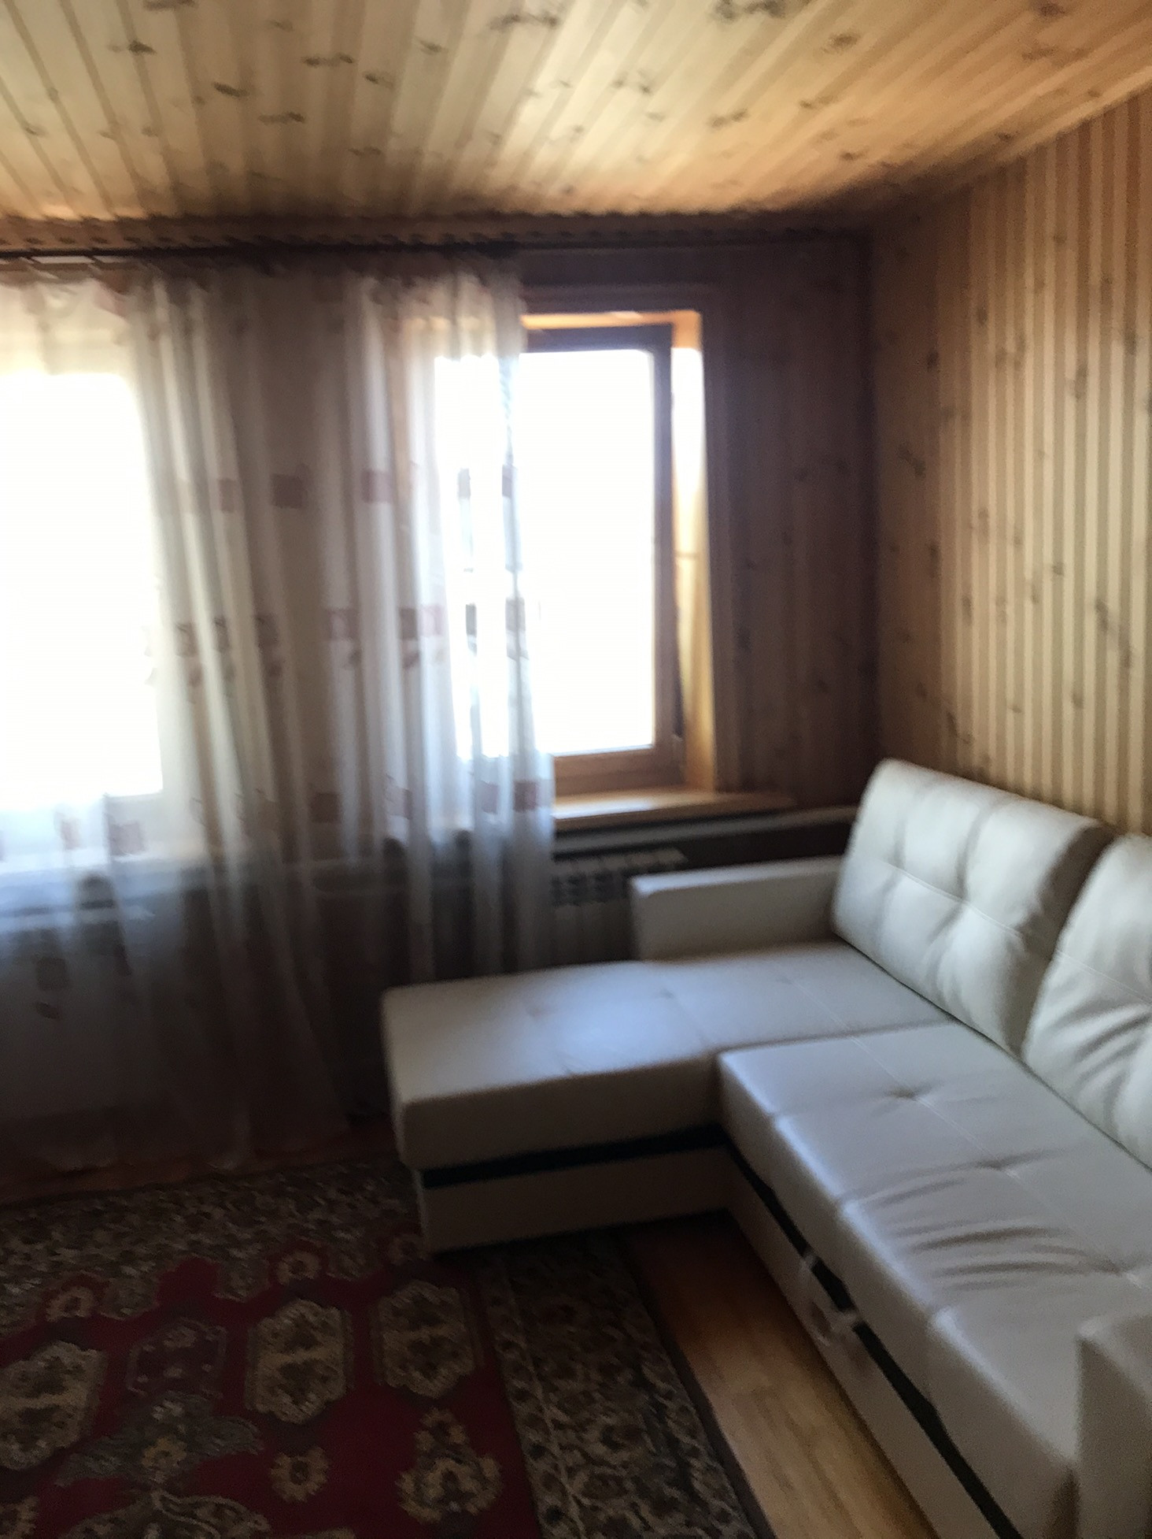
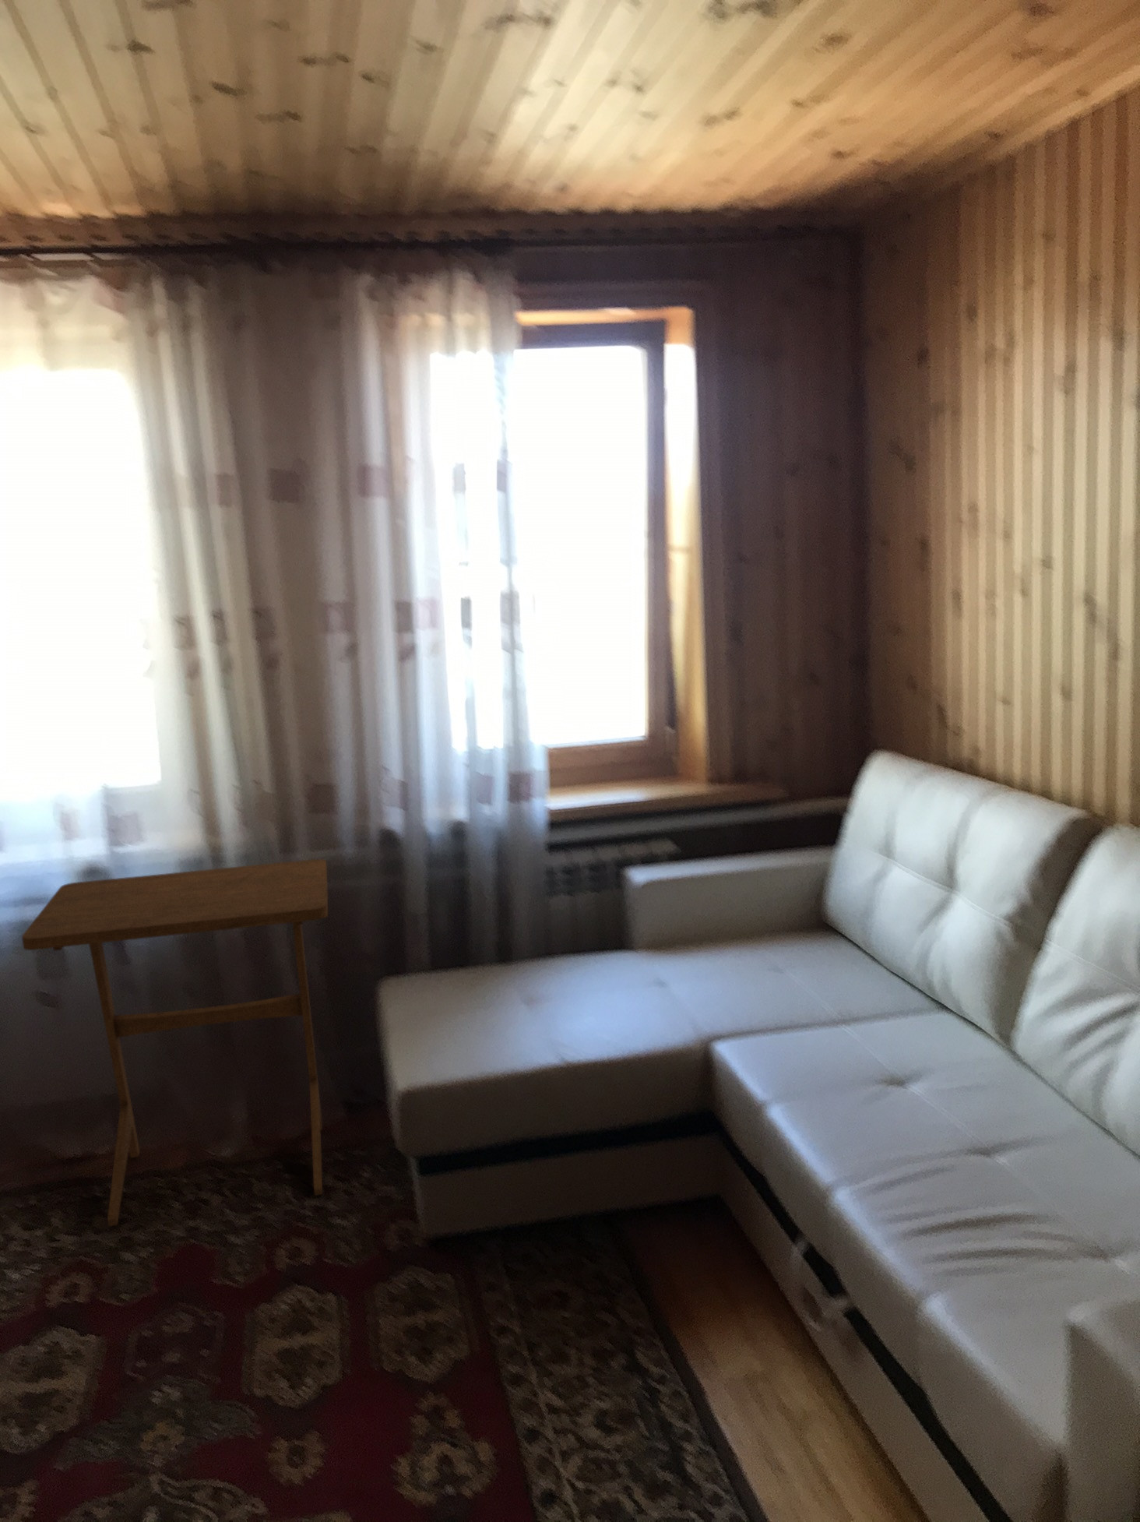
+ side table (200, 1025)
